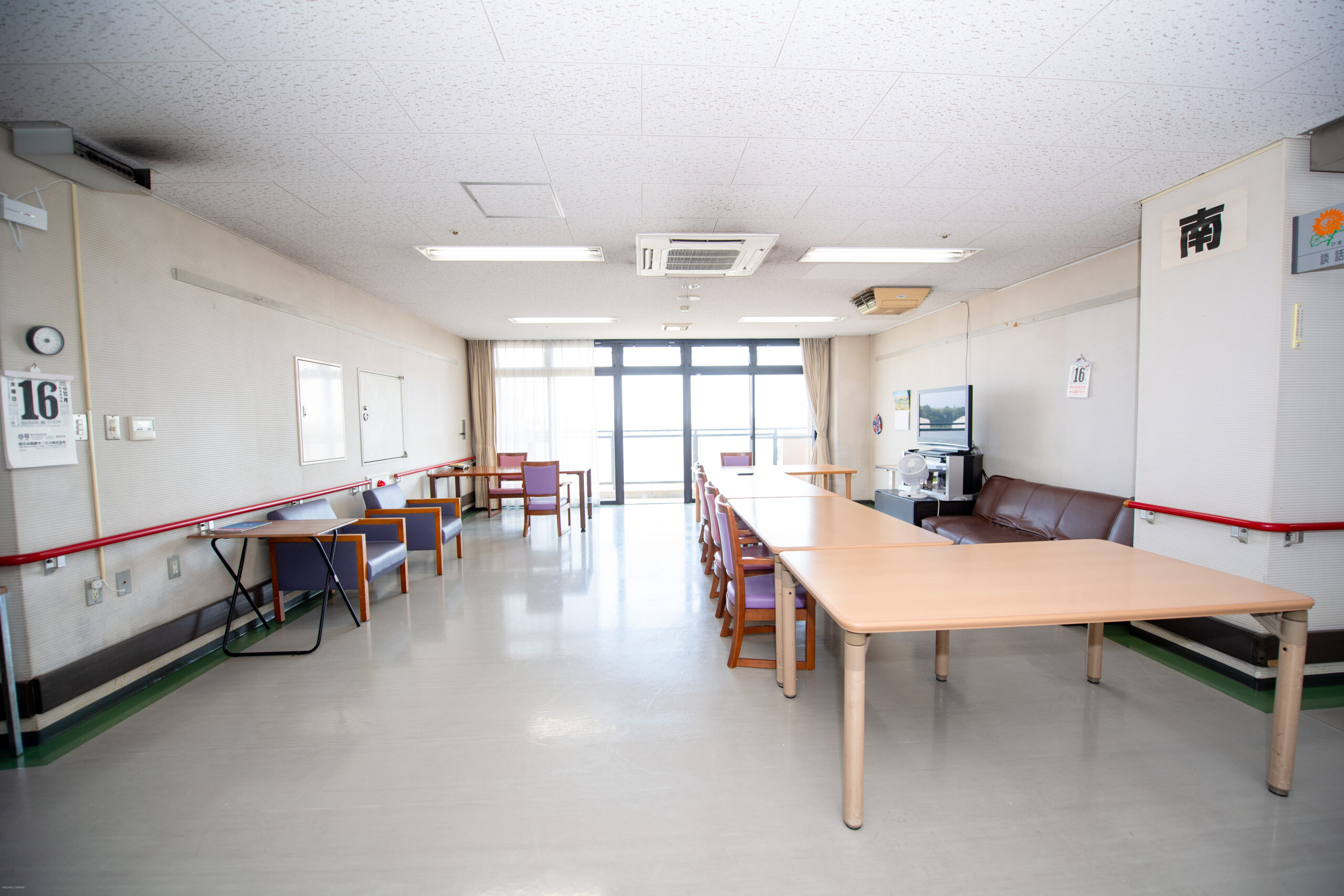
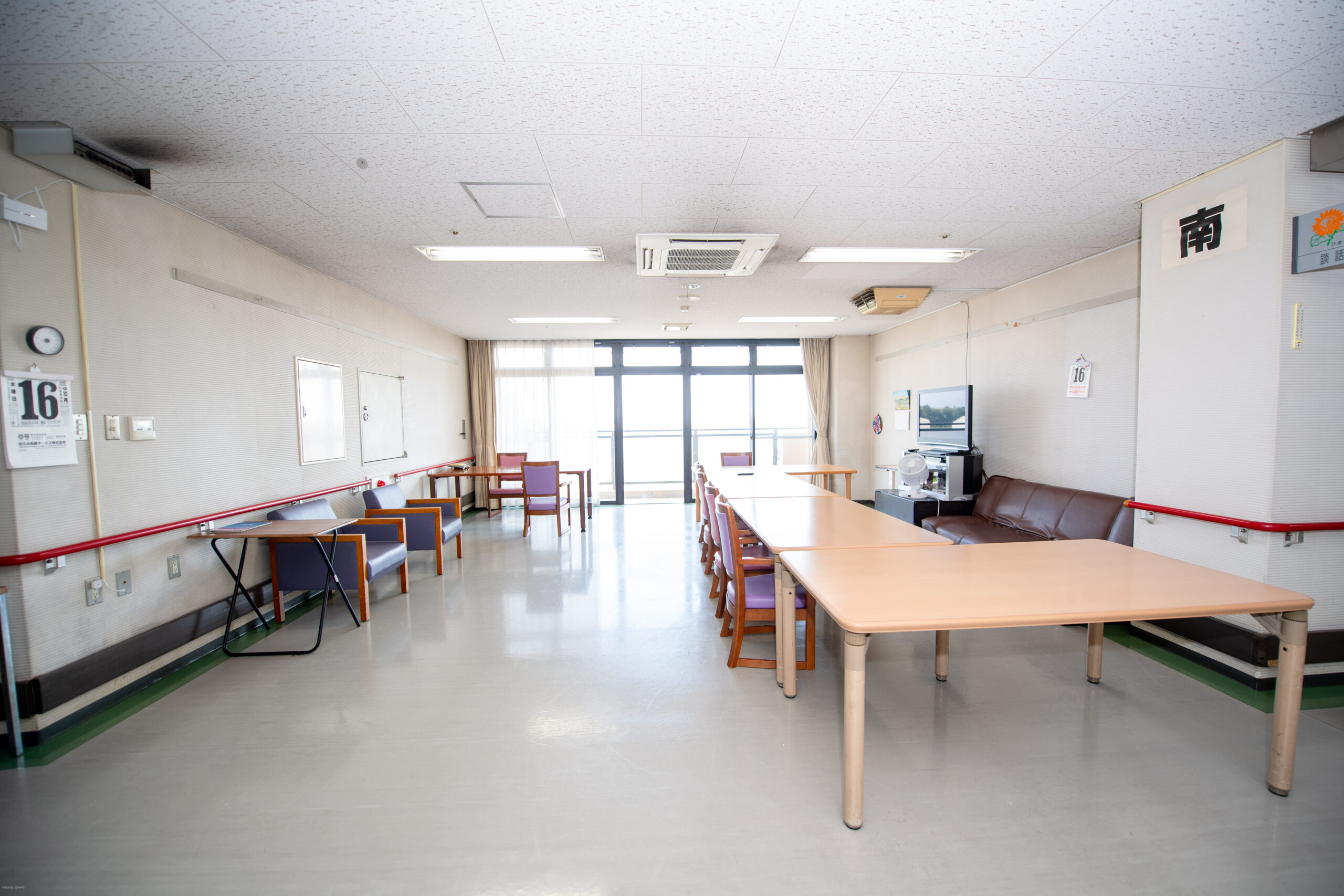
+ smoke detector (362, 164)
